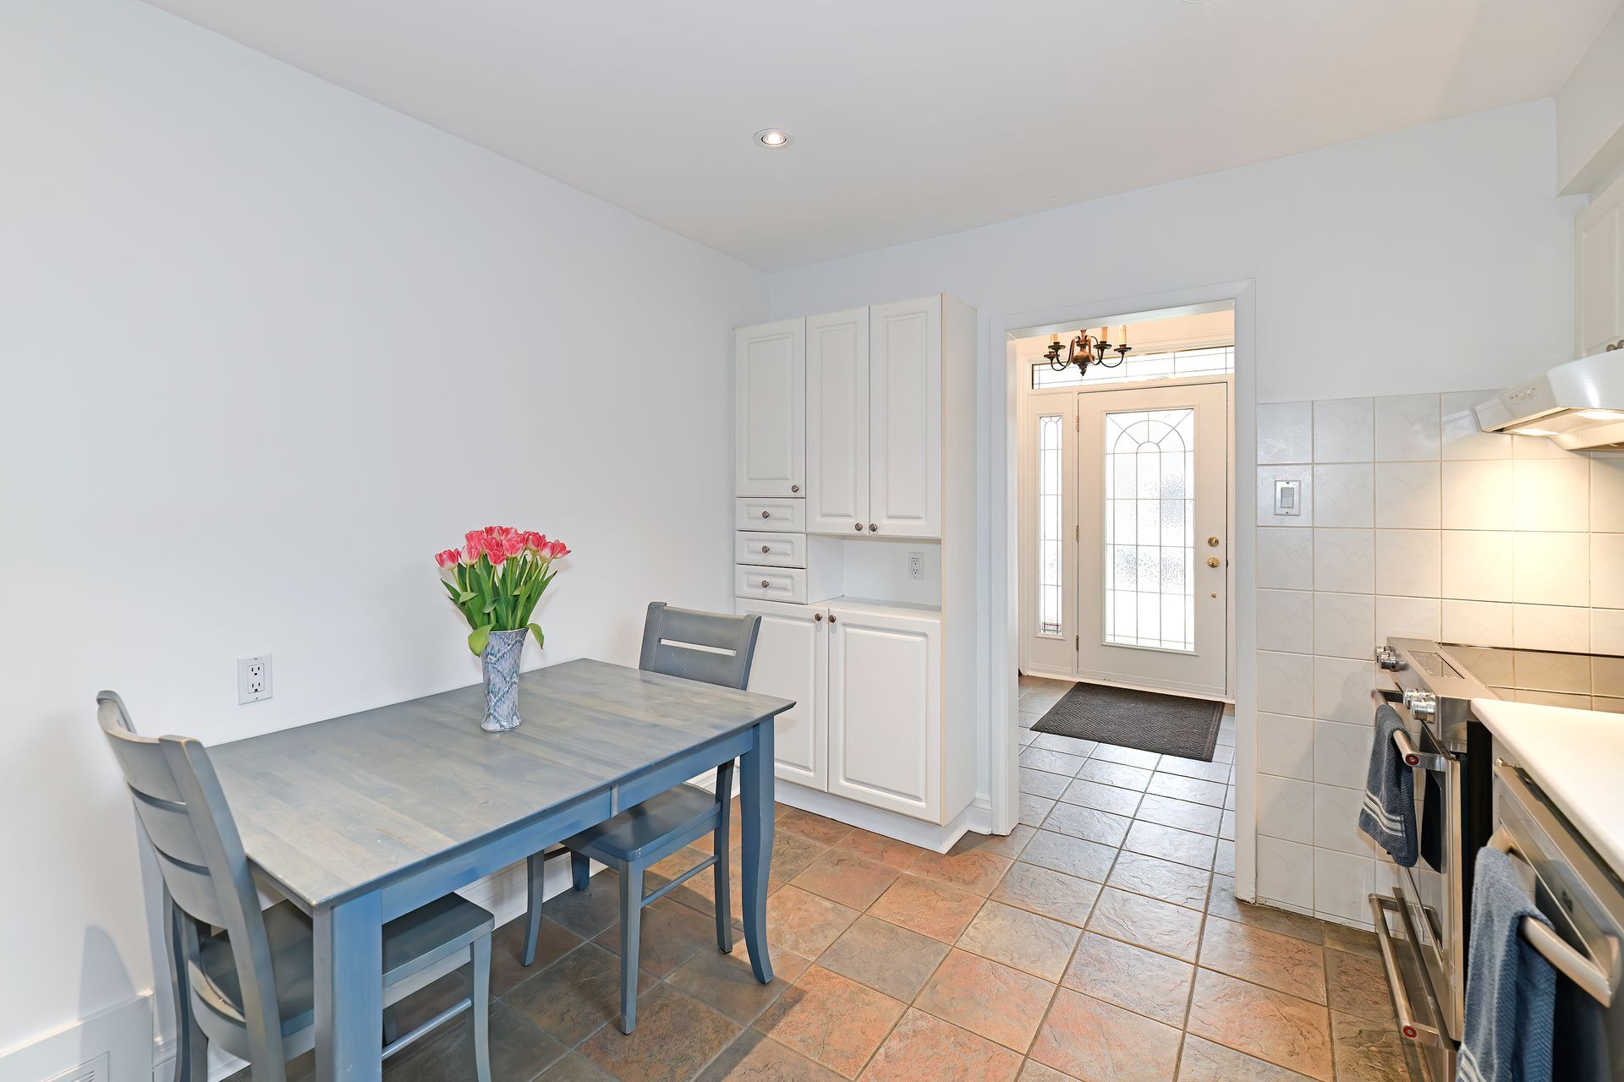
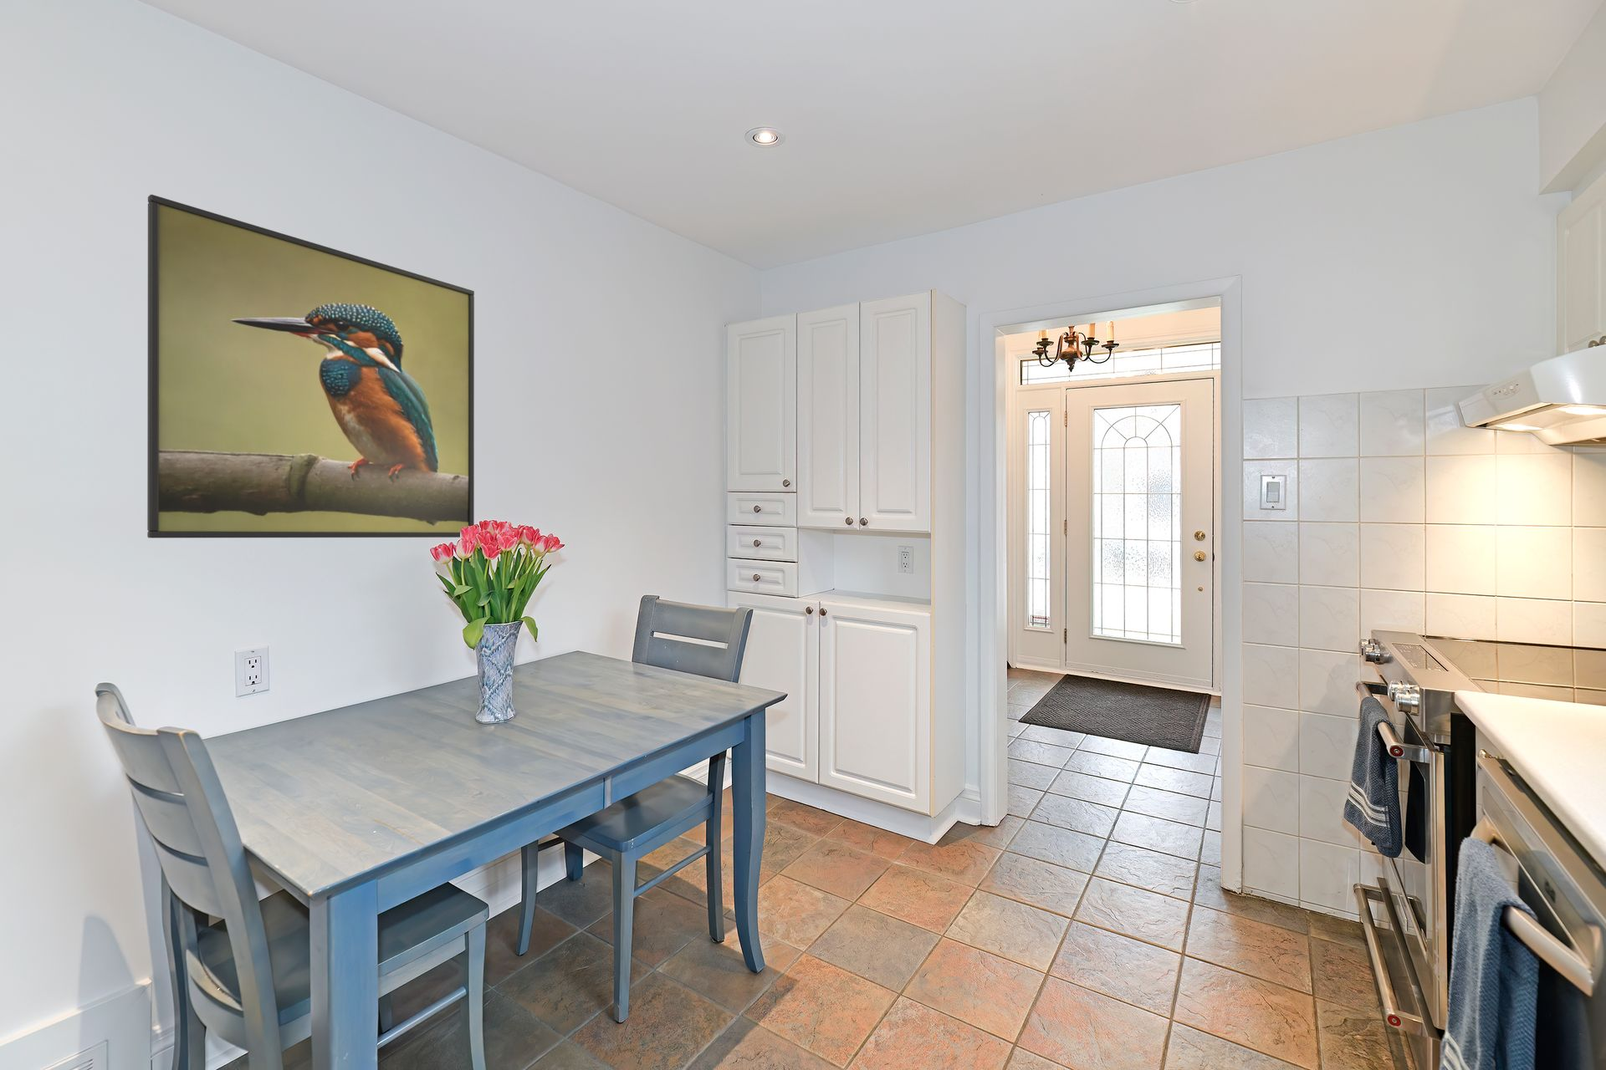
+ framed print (337, 394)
